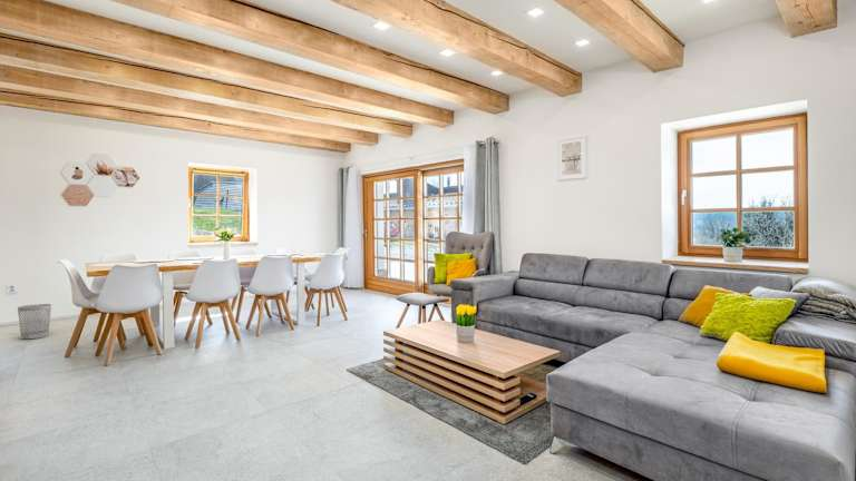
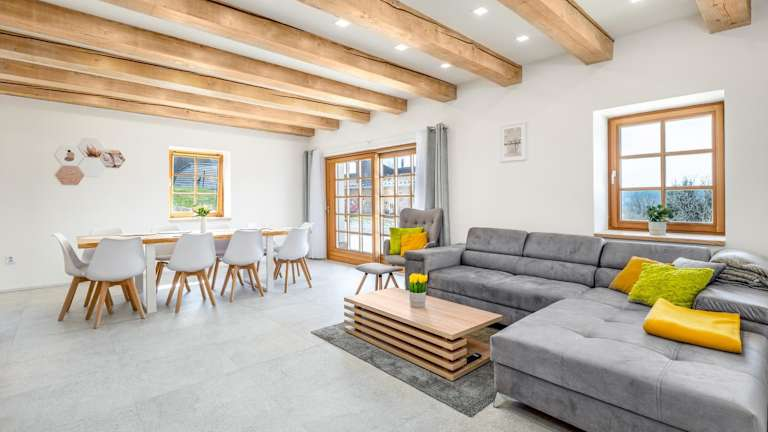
- wastebasket (35, 321)
